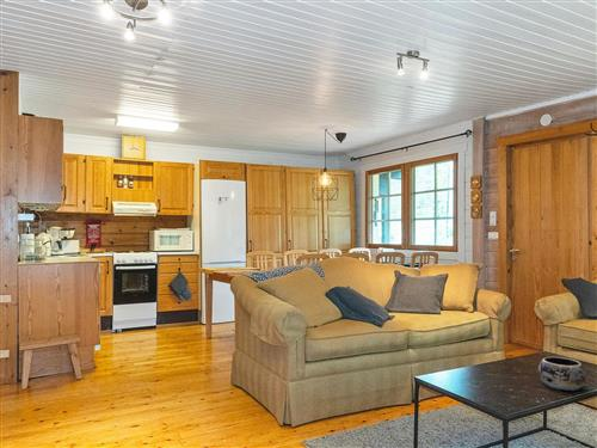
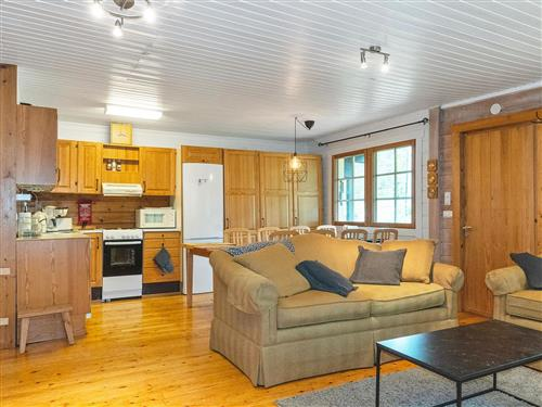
- decorative bowl (561, 373)
